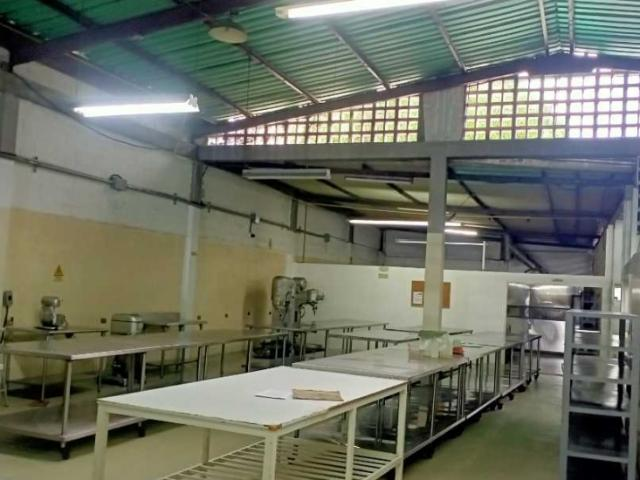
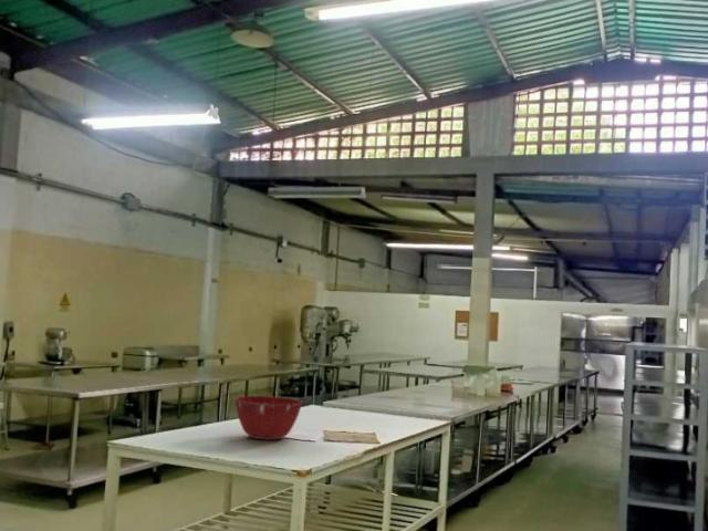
+ mixing bowl (267, 418)
